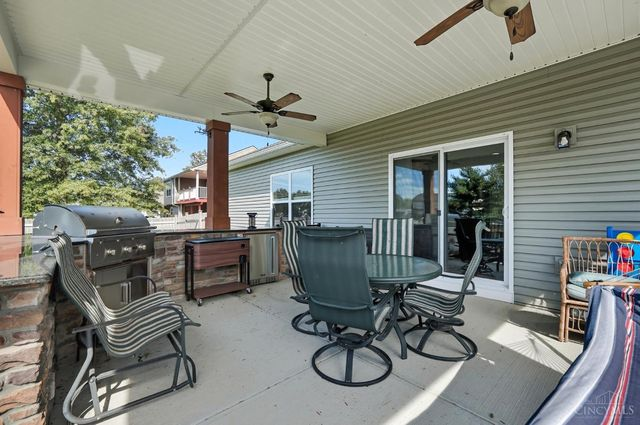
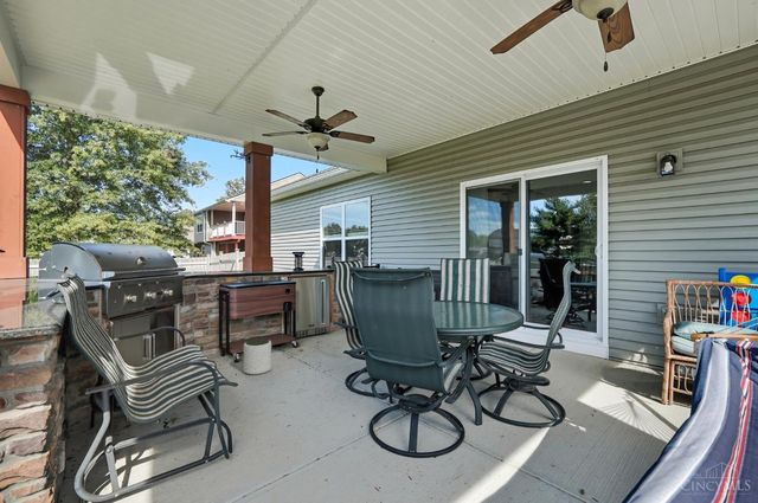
+ plant pot (257, 355)
